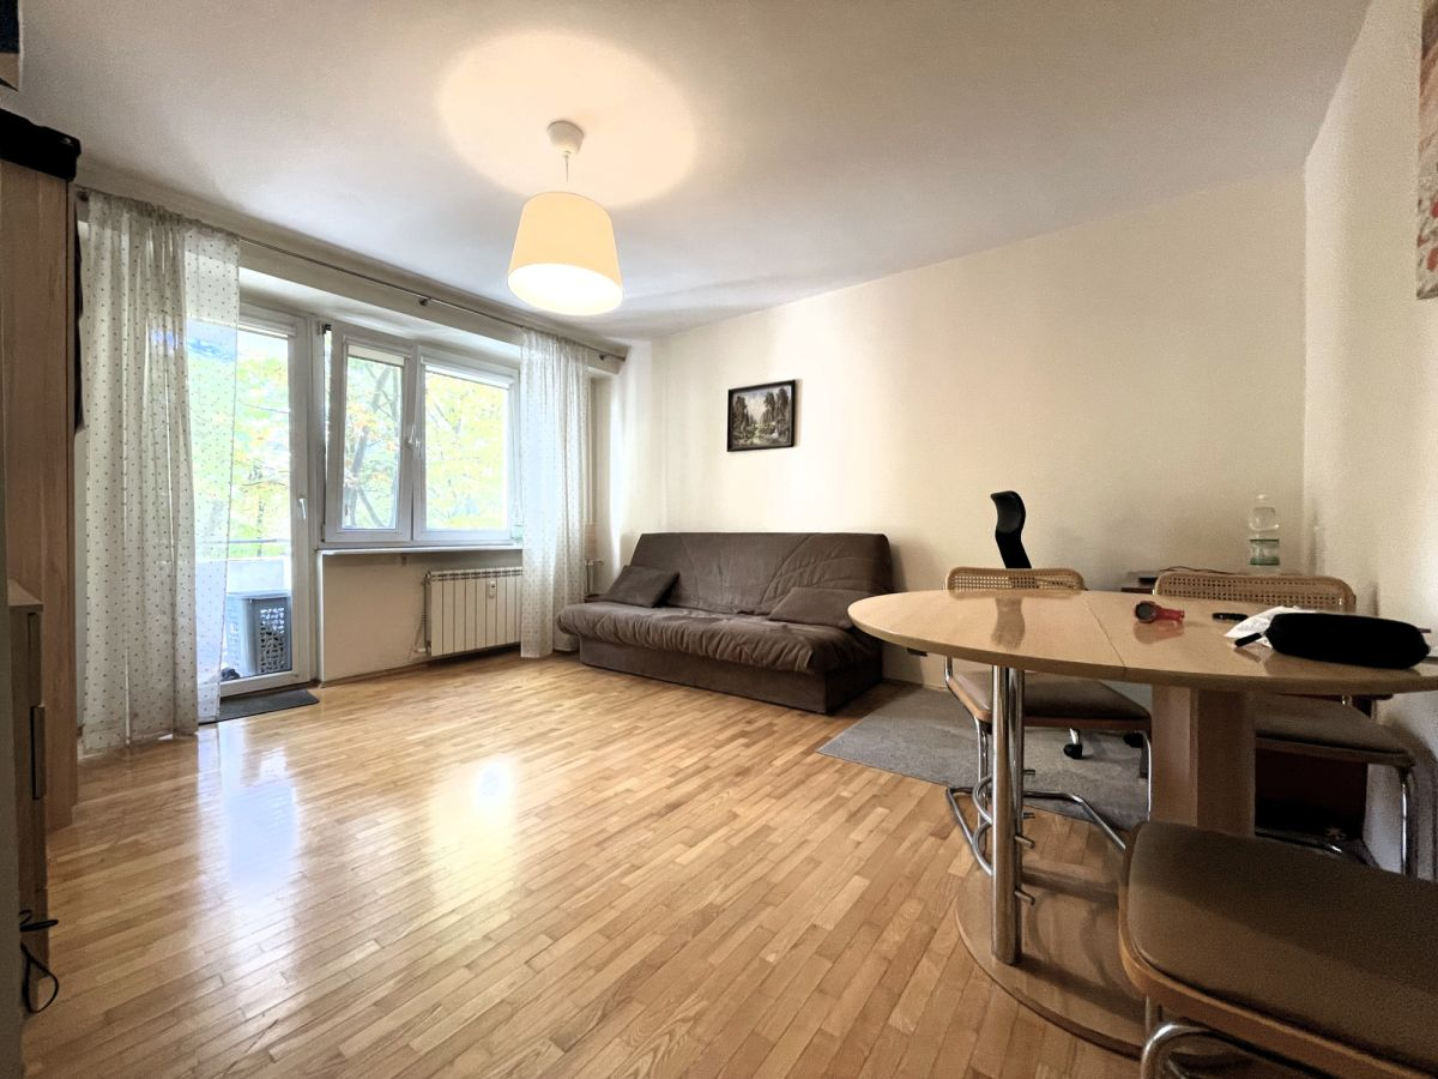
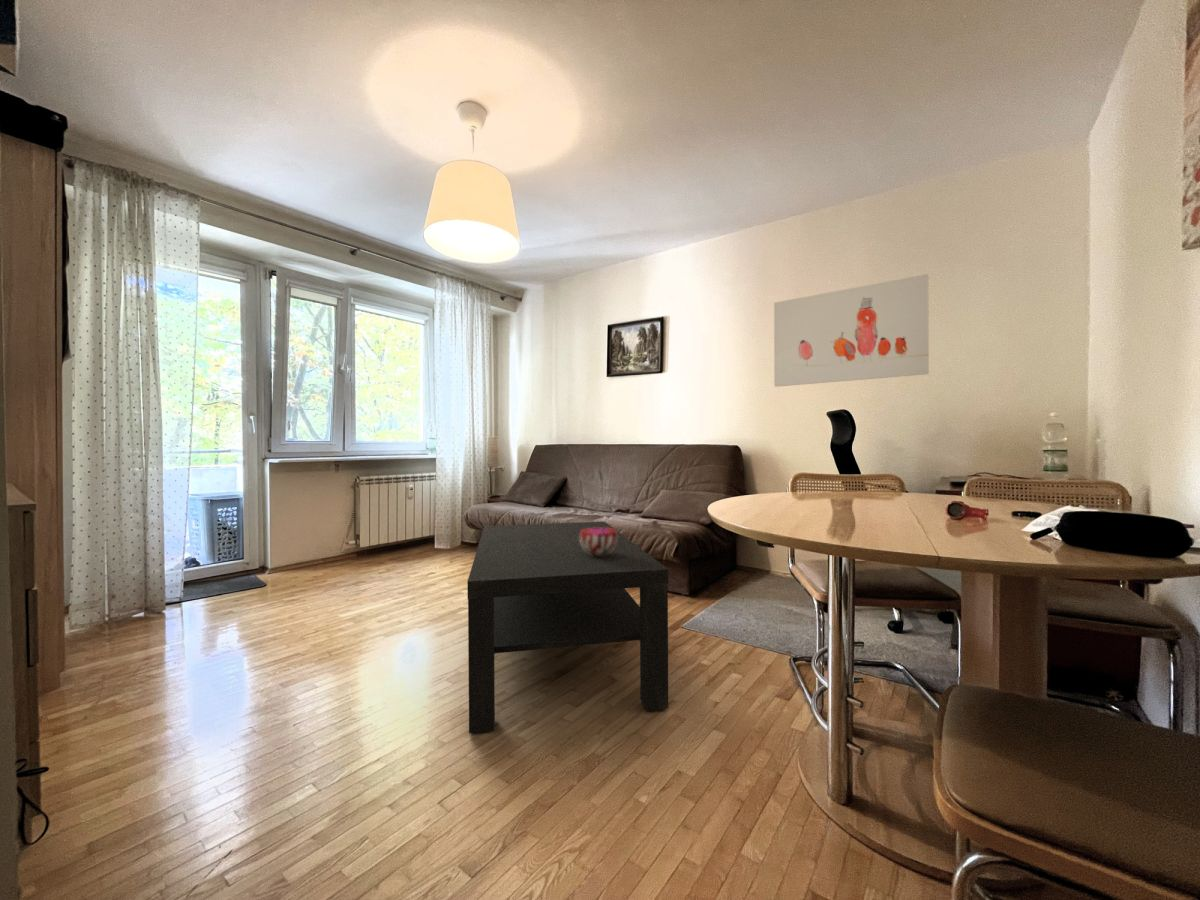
+ wall art (844, 335)
+ coffee table (556, 597)
+ decorative bowl (598, 542)
